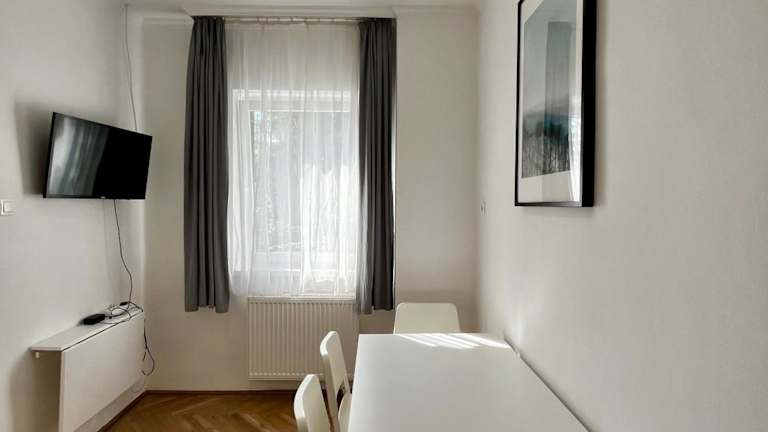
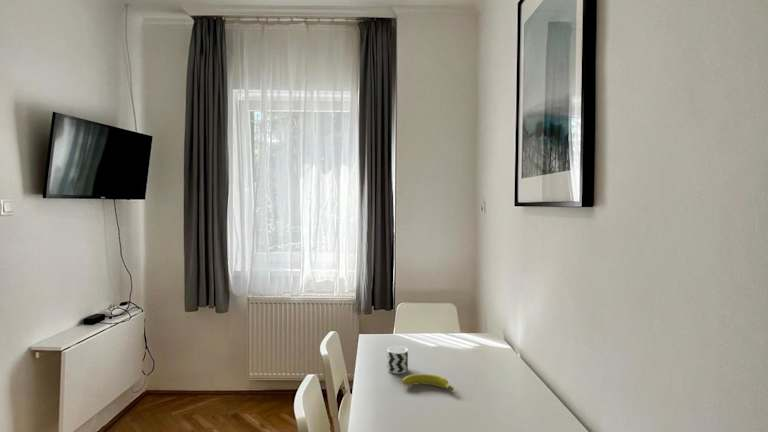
+ fruit (426, 383)
+ cup (397, 358)
